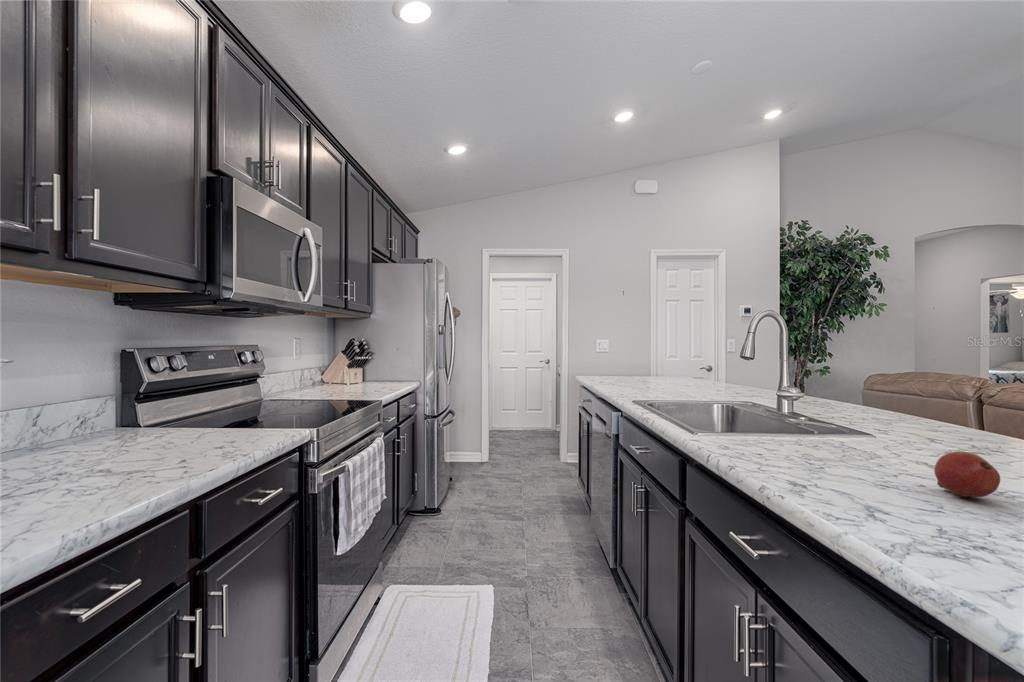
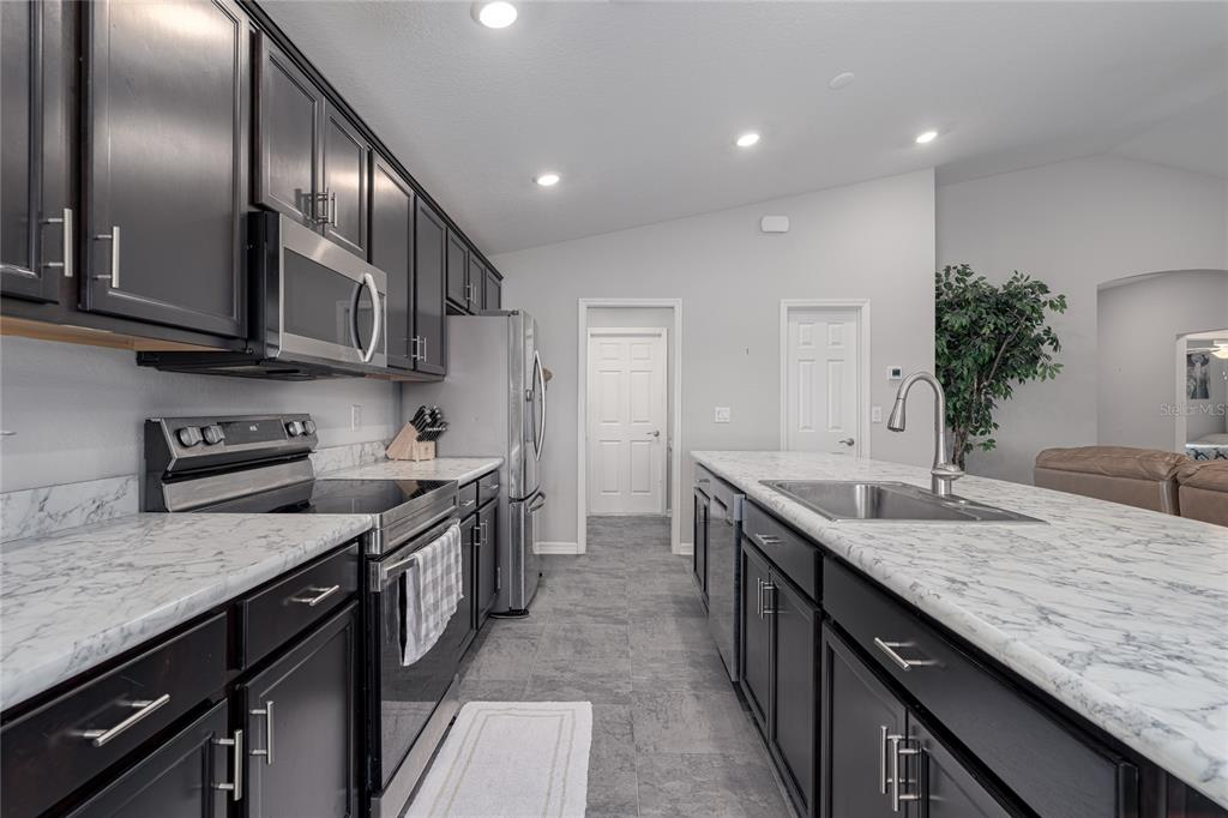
- fruit (963, 473)
